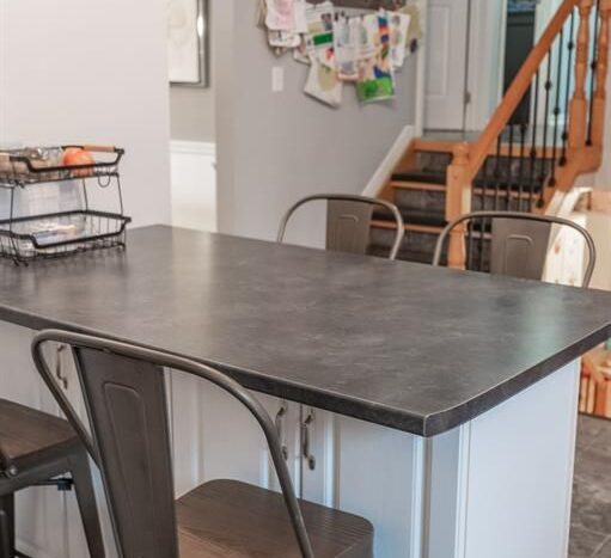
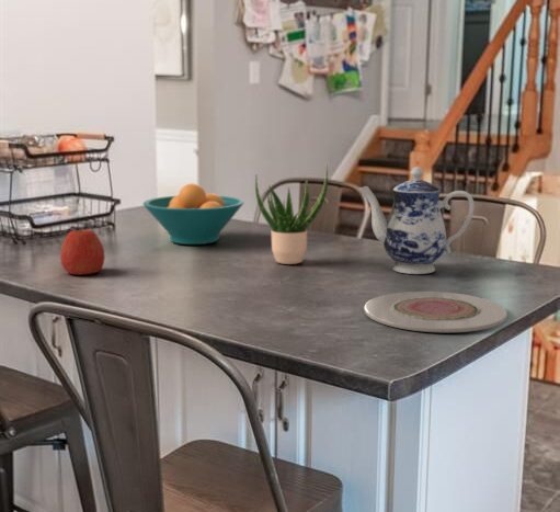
+ plate (434, 309)
+ teapot (415, 218)
+ fruit bowl (193, 212)
+ apple (82, 250)
+ potted plant (290, 213)
